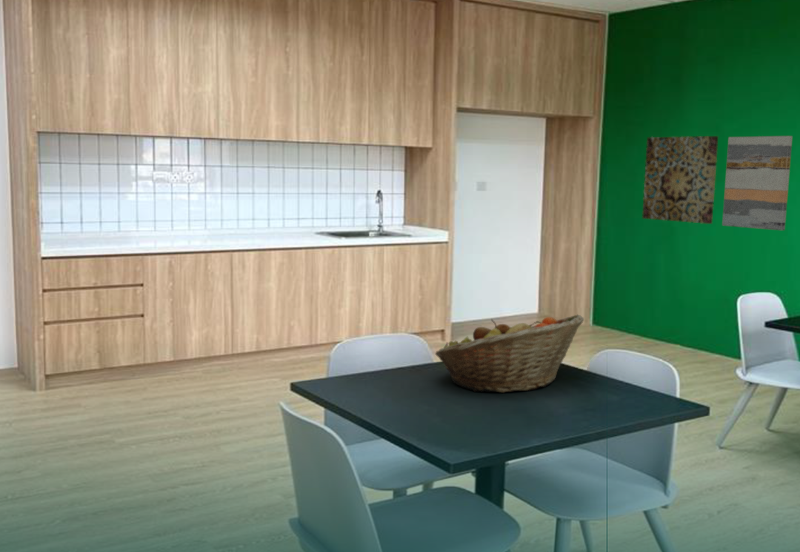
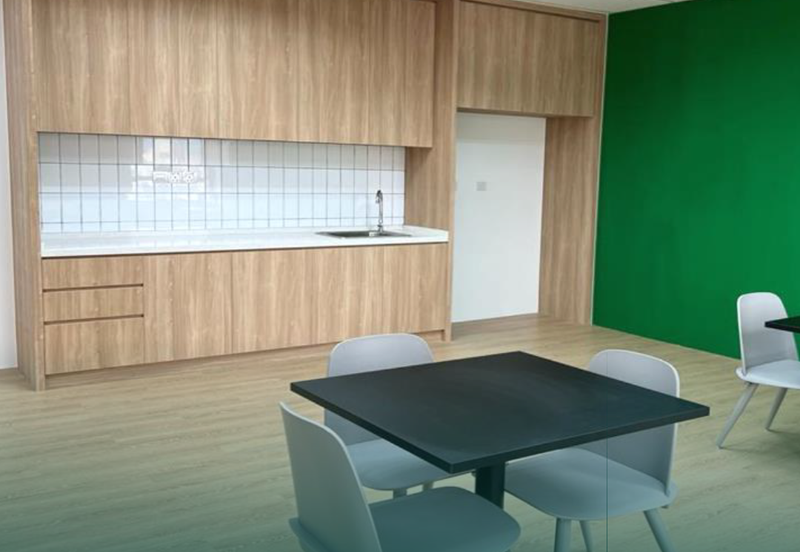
- fruit basket (510, 347)
- wall art (755, 182)
- wall art (678, 179)
